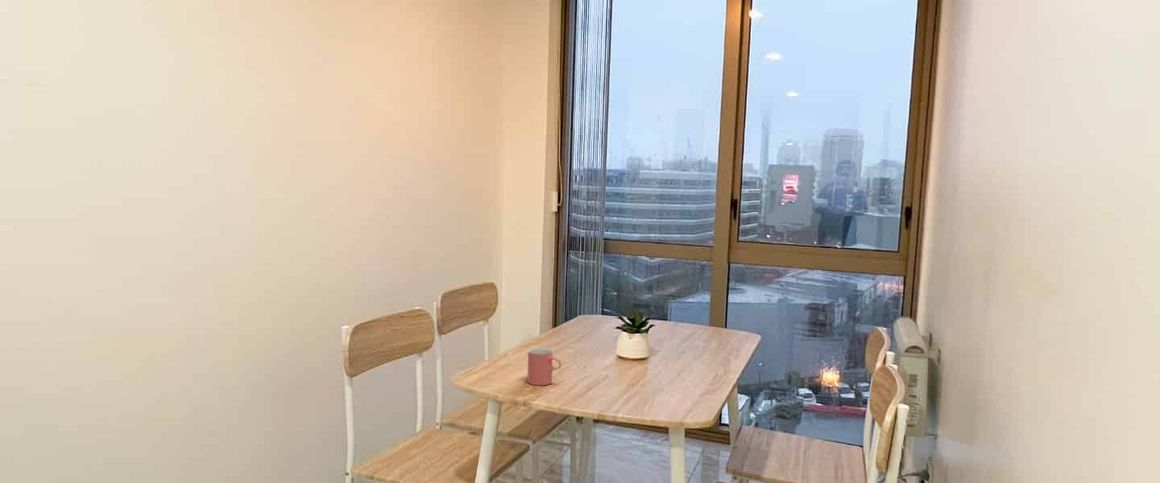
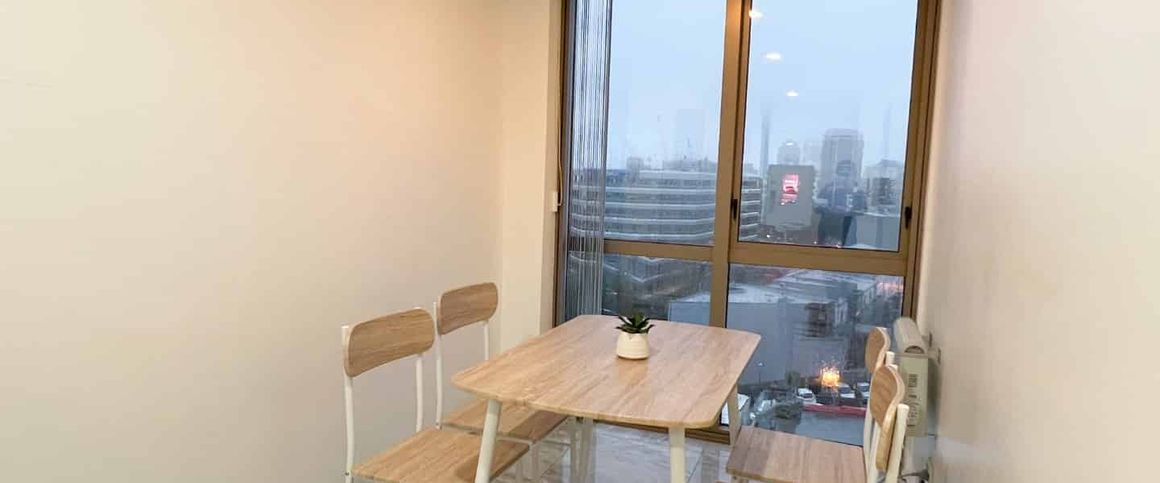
- cup (544, 367)
